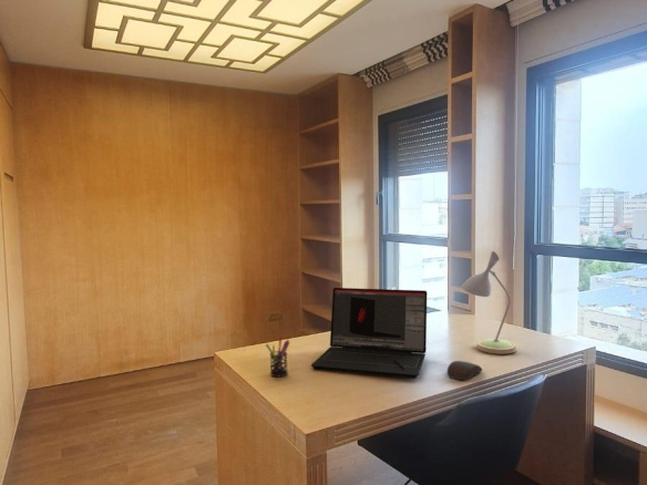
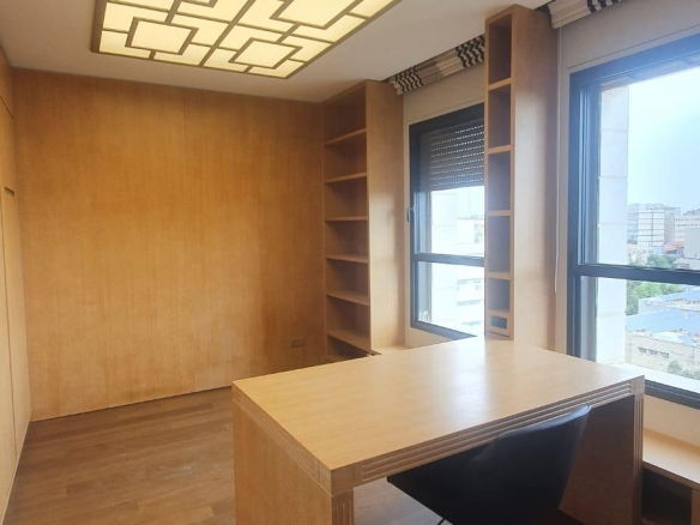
- computer mouse (464, 368)
- desk lamp (487, 296)
- laptop (371, 328)
- pen holder (277, 355)
